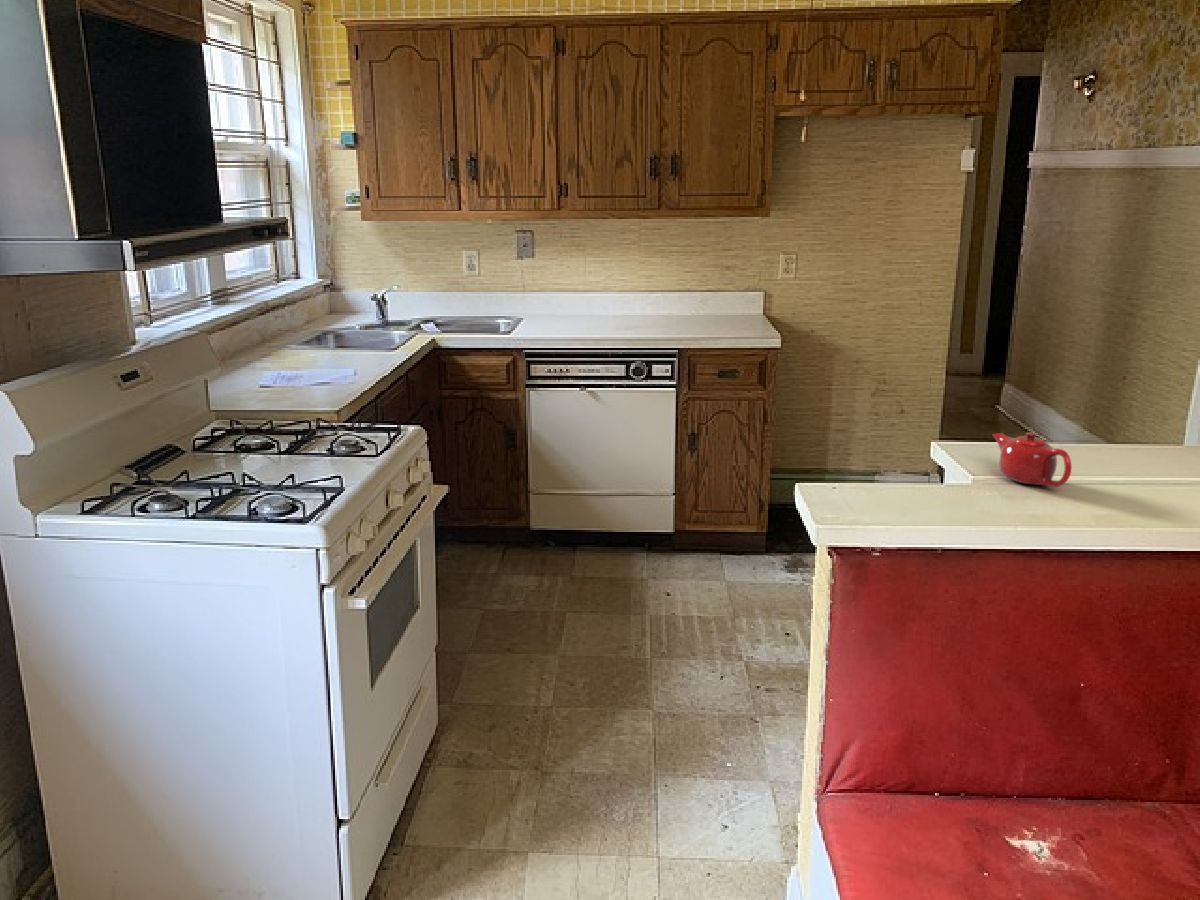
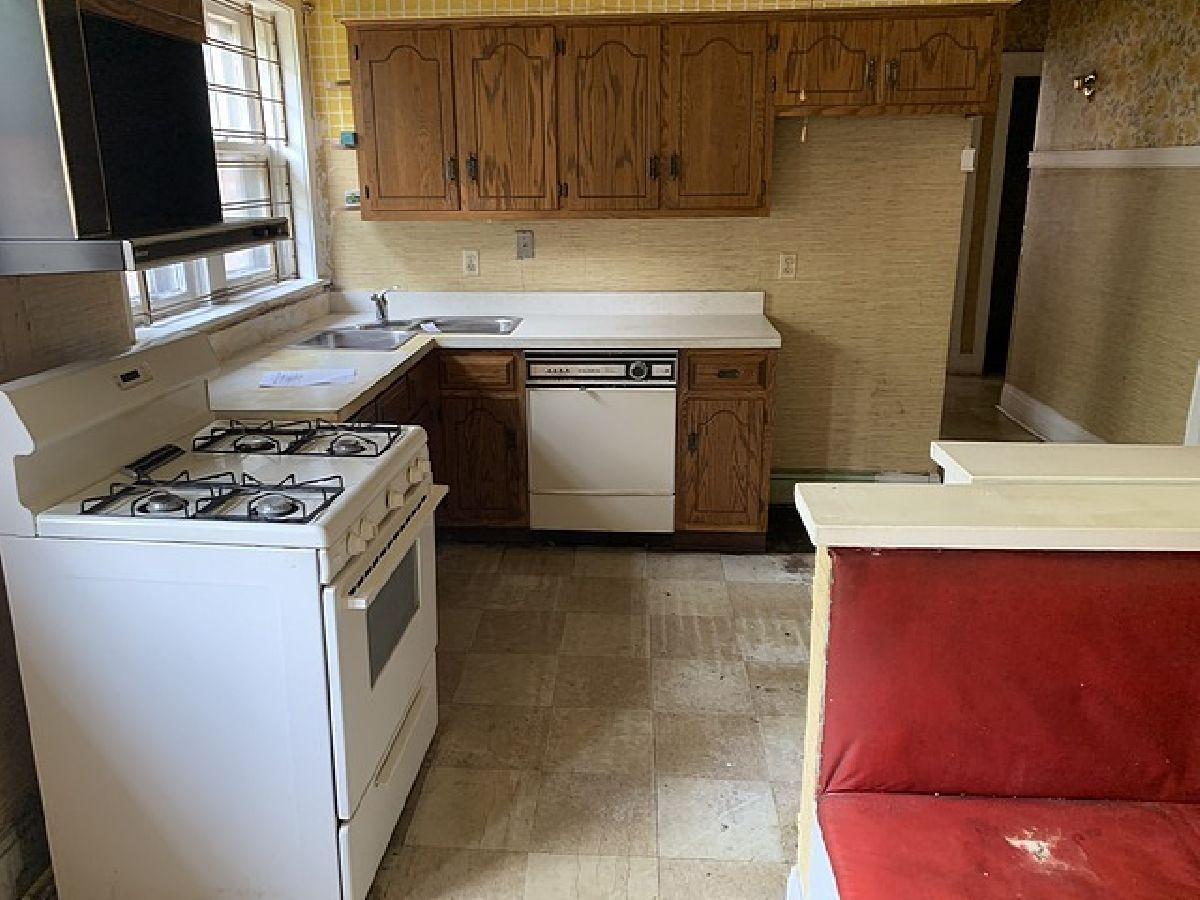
- teapot (1029, 457)
